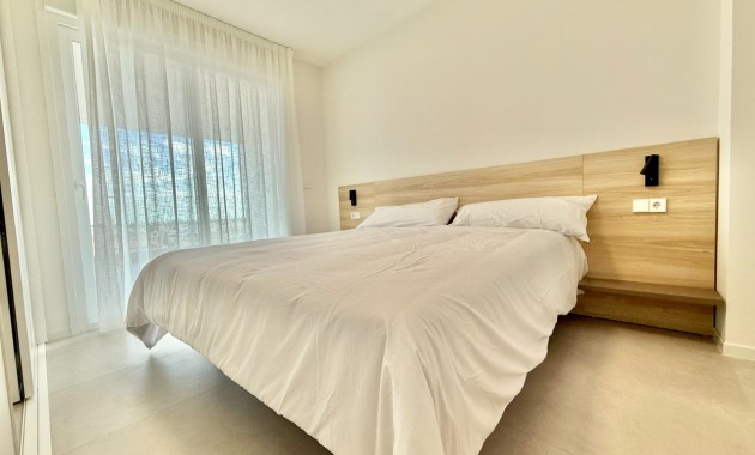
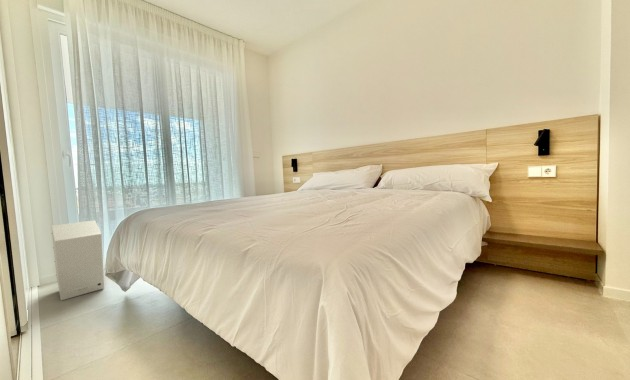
+ air purifier (78, 258)
